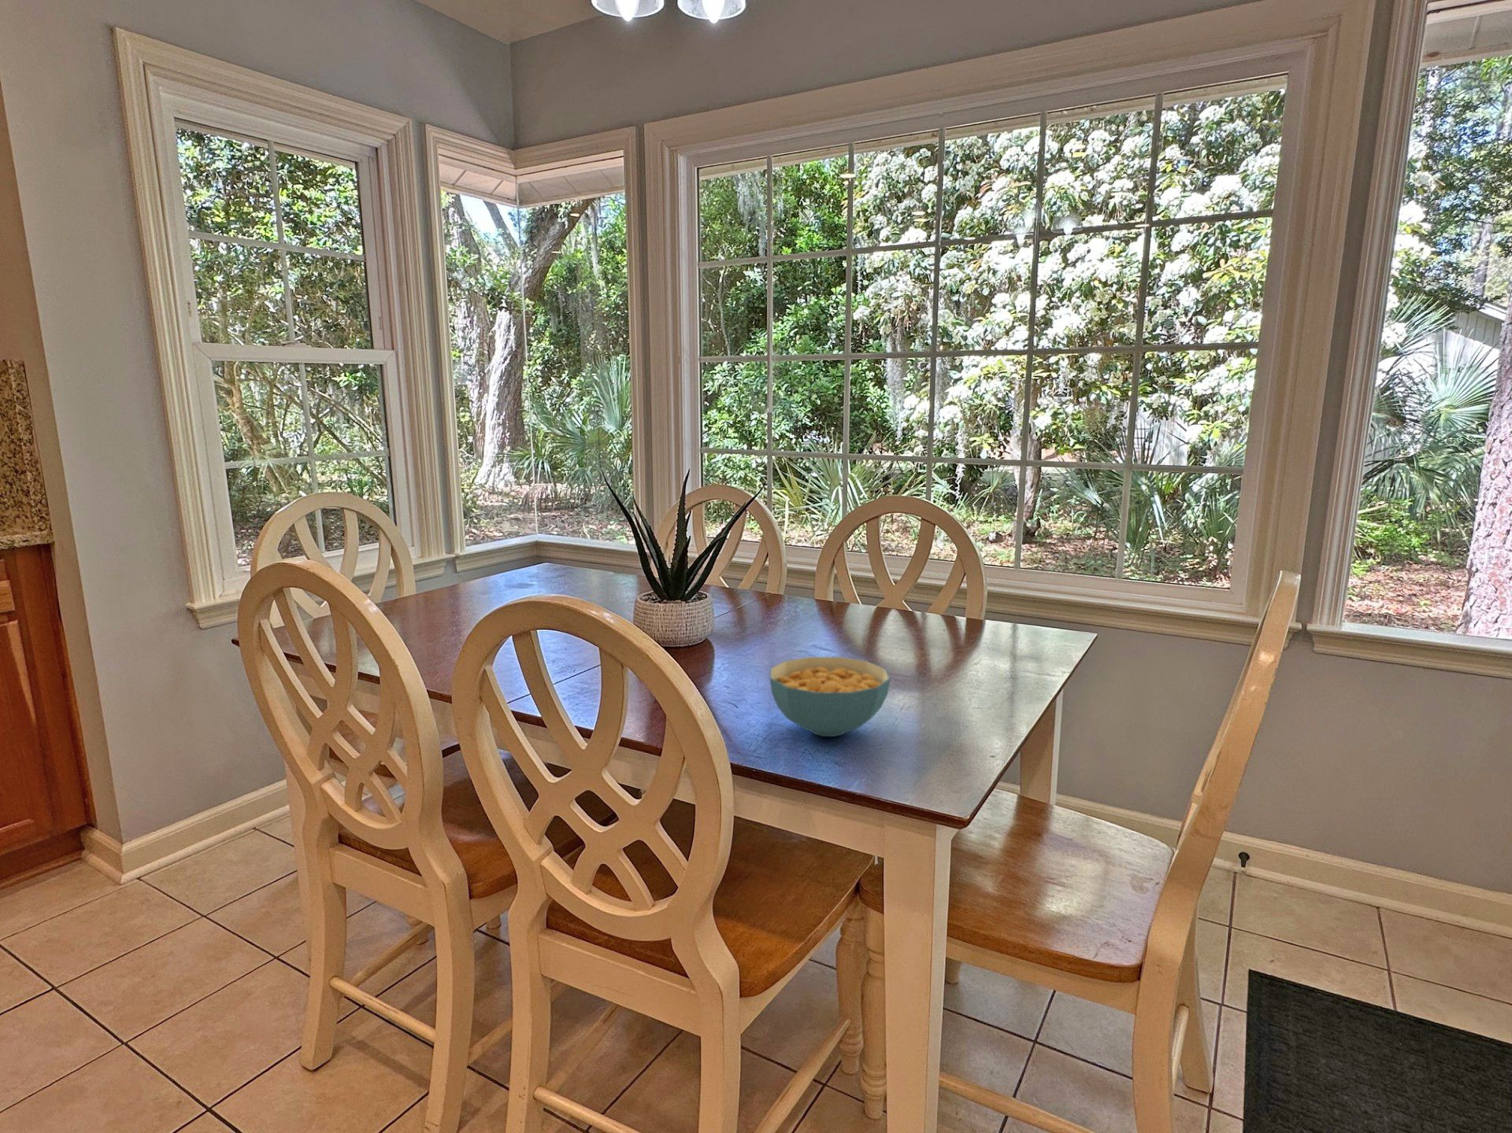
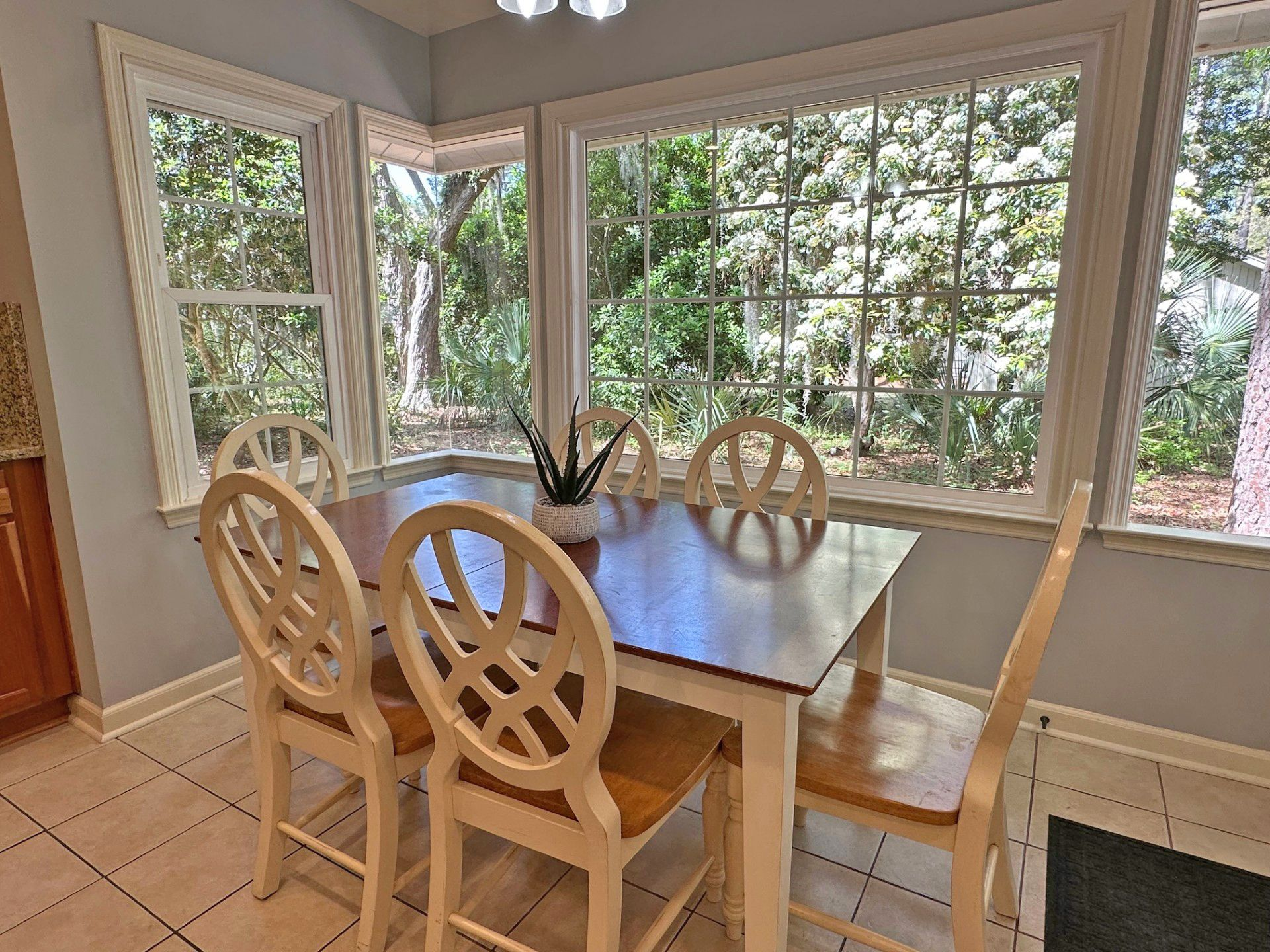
- cereal bowl (829, 702)
